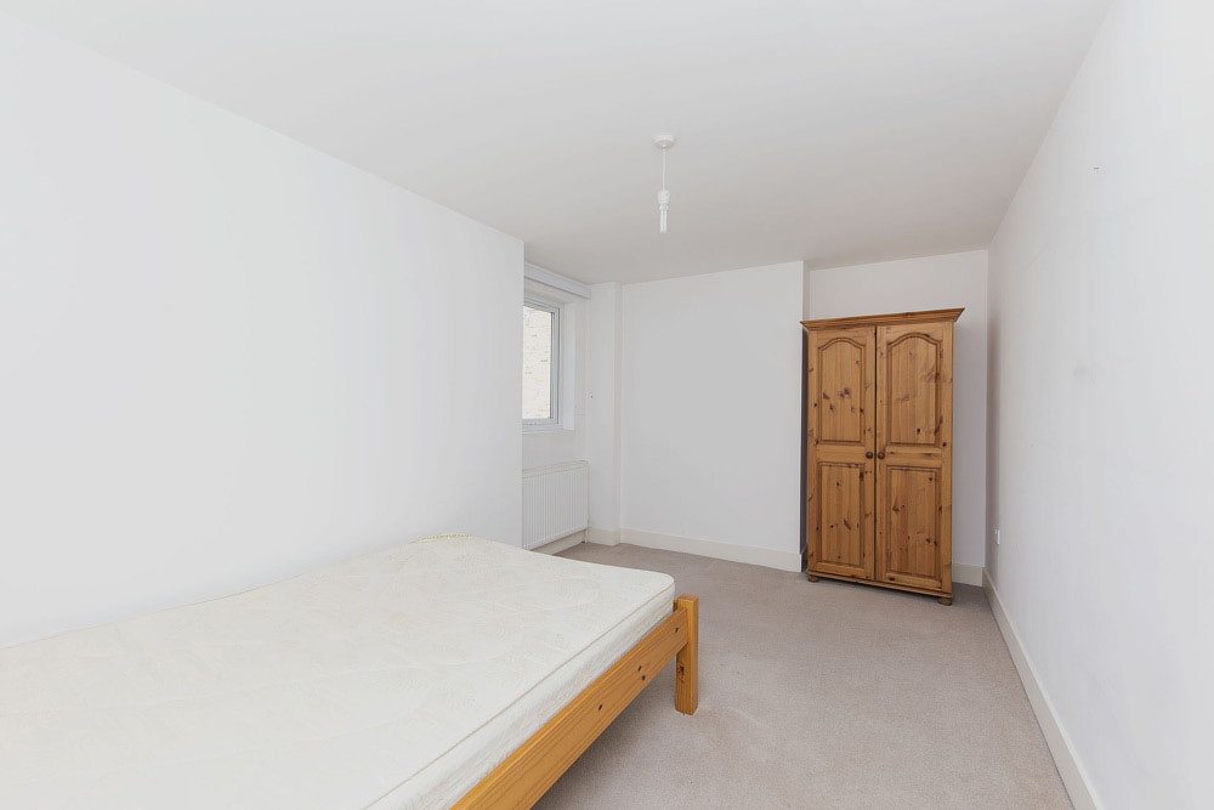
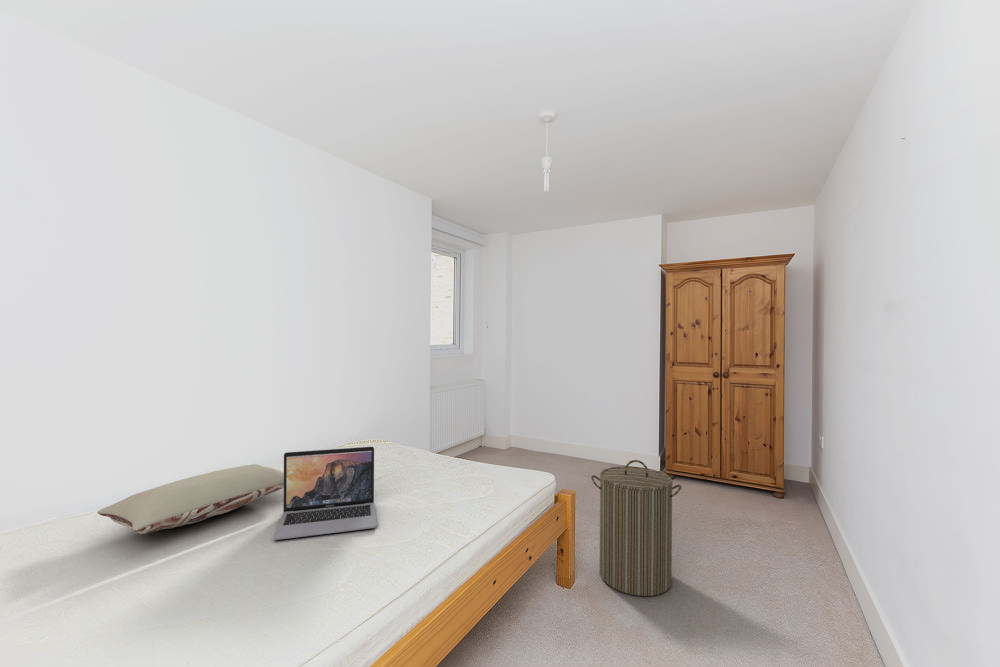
+ laptop (328, 489)
+ pillow (209, 494)
+ laundry hamper (634, 518)
